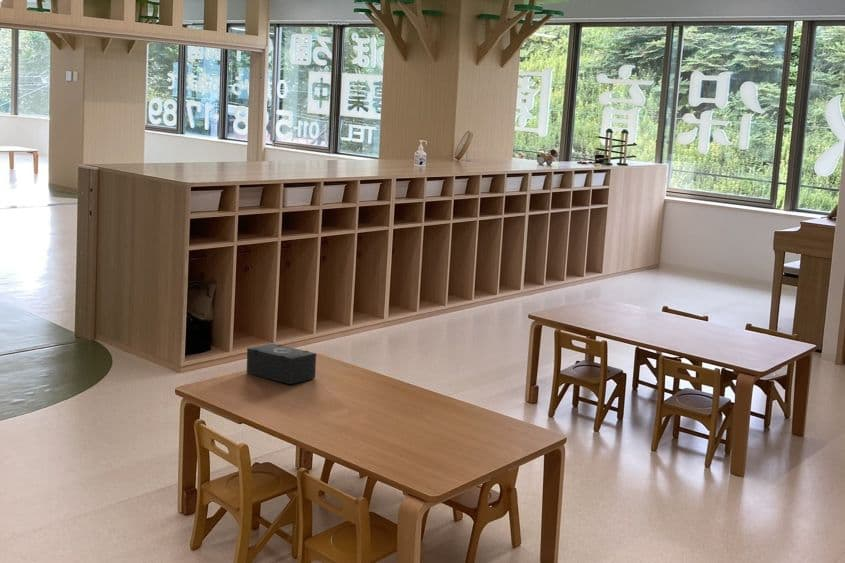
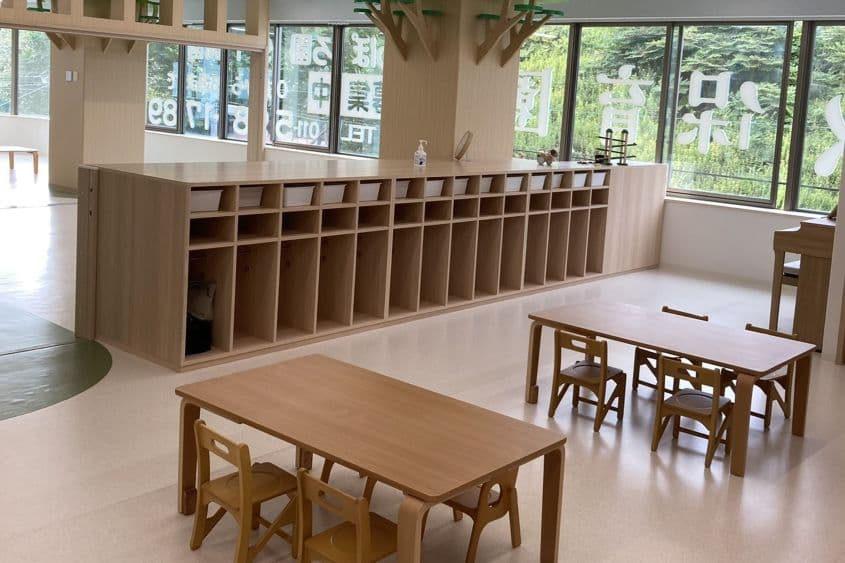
- first aid kit (281, 362)
